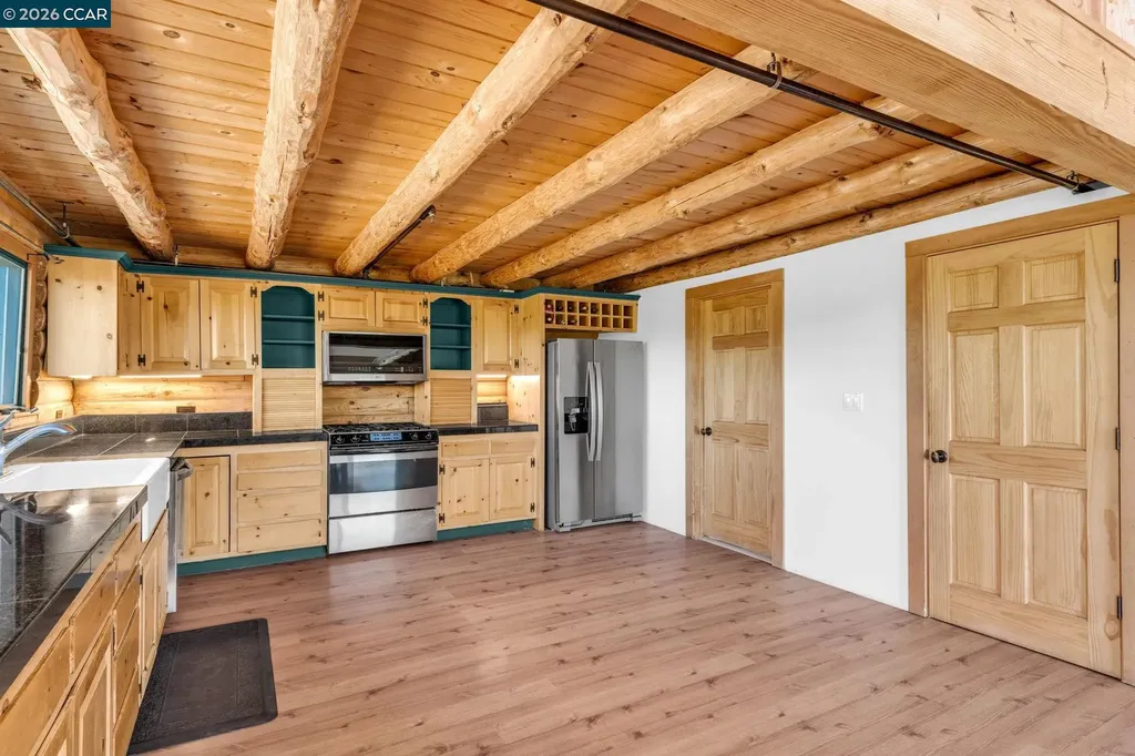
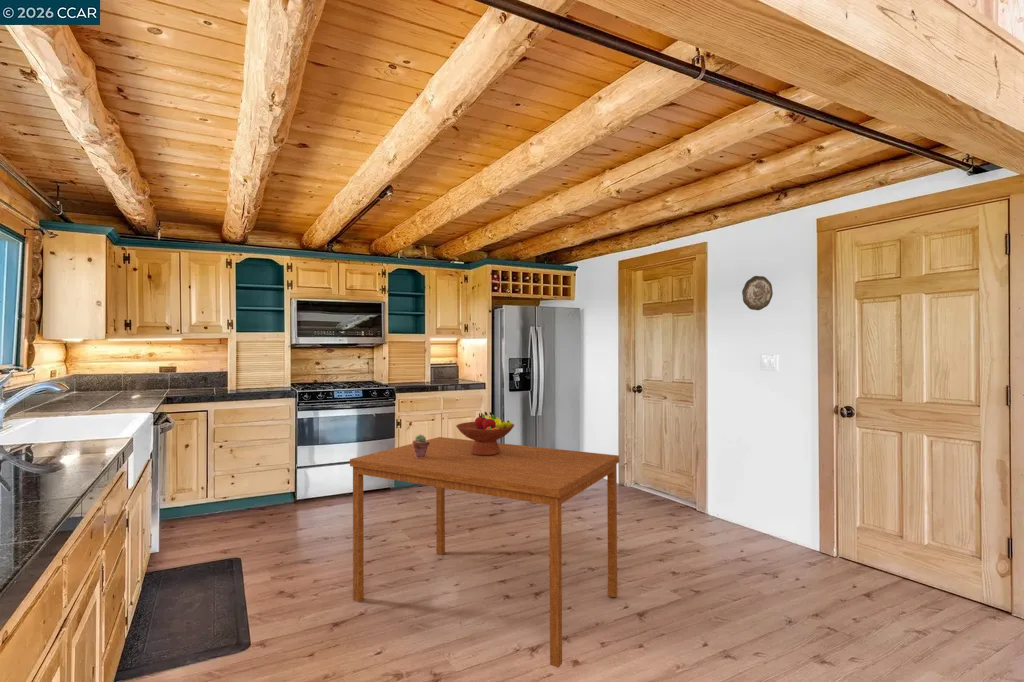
+ decorative plate (758, 293)
+ potted succulent (420, 445)
+ dining table (491, 495)
+ fruit bowl (485, 433)
